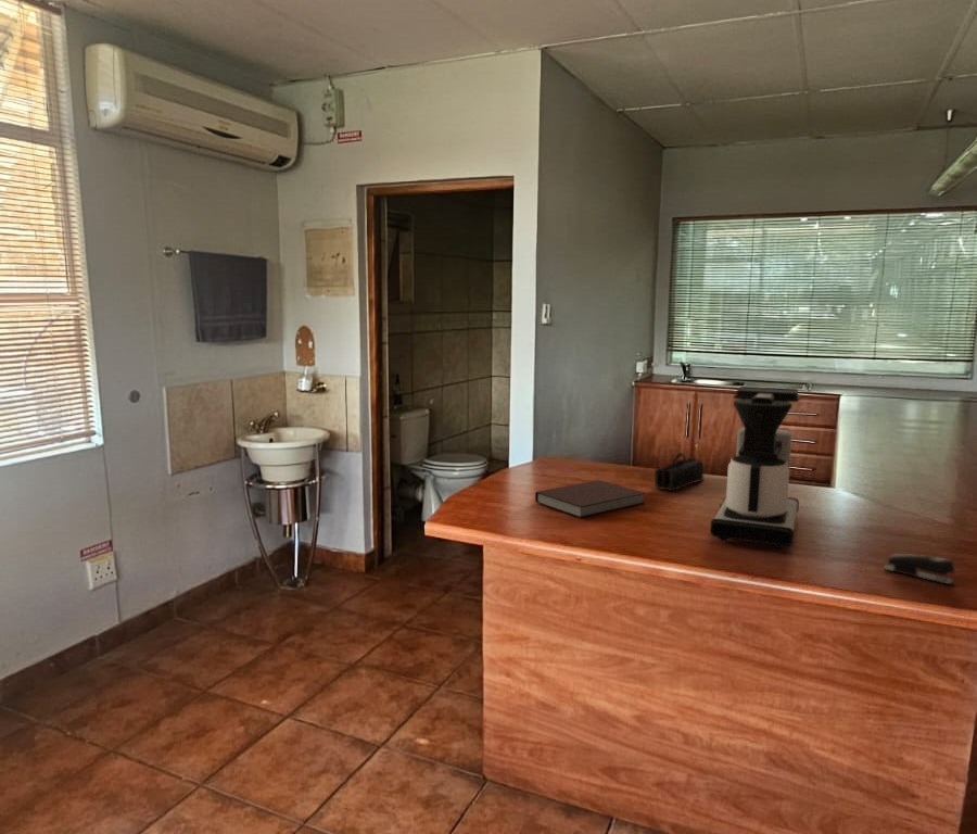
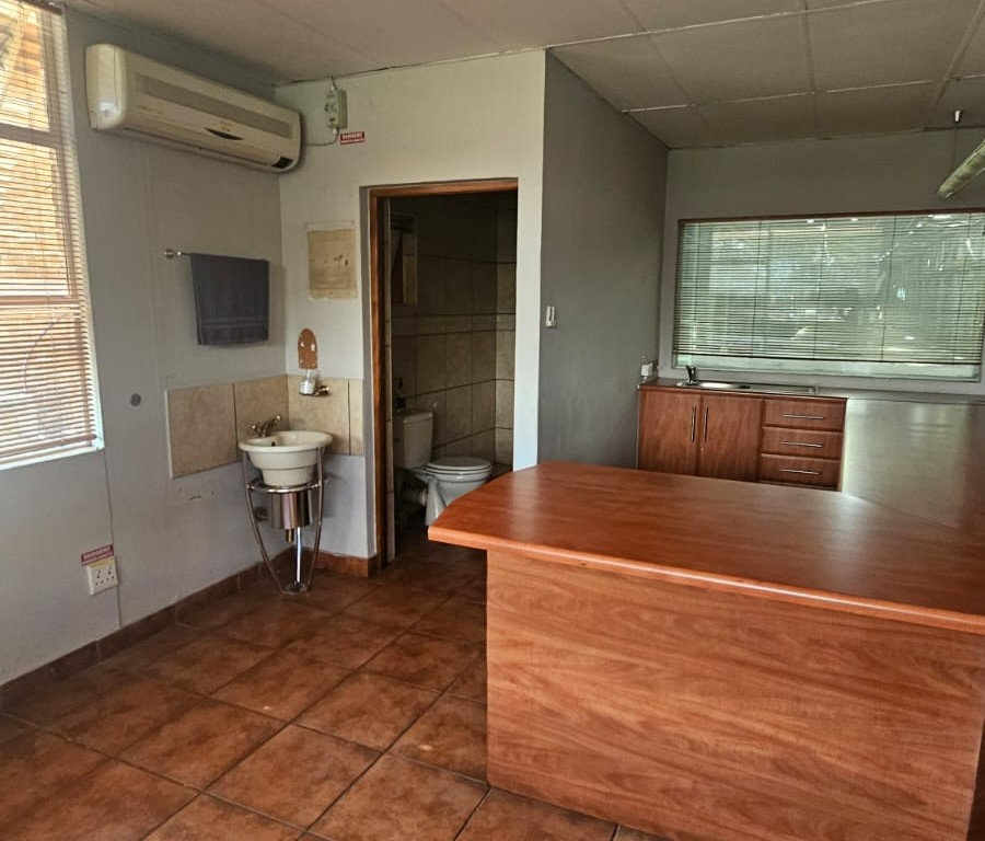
- pencil case (680, 468)
- notebook (589, 497)
- stapler (918, 564)
- coffee maker (760, 462)
